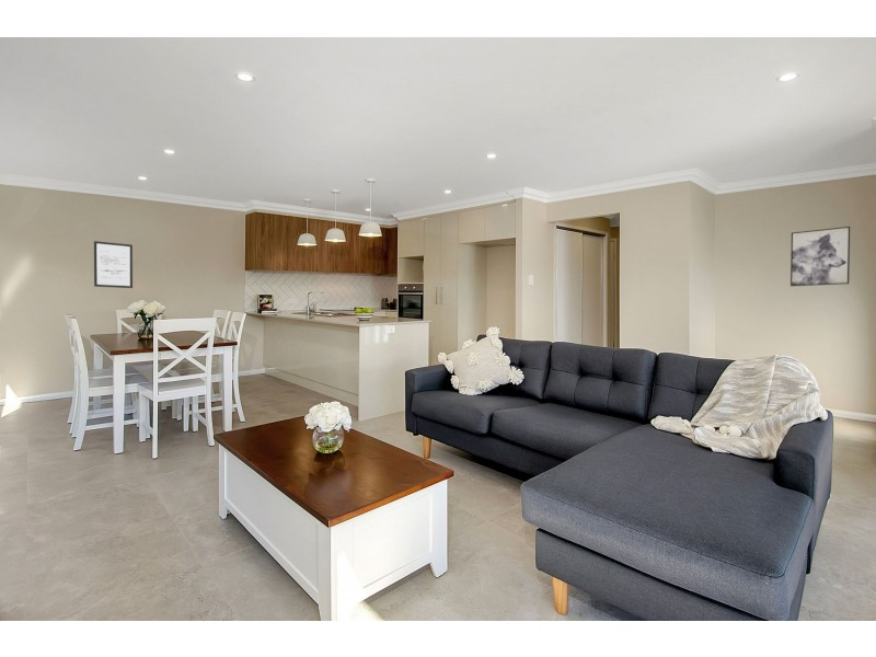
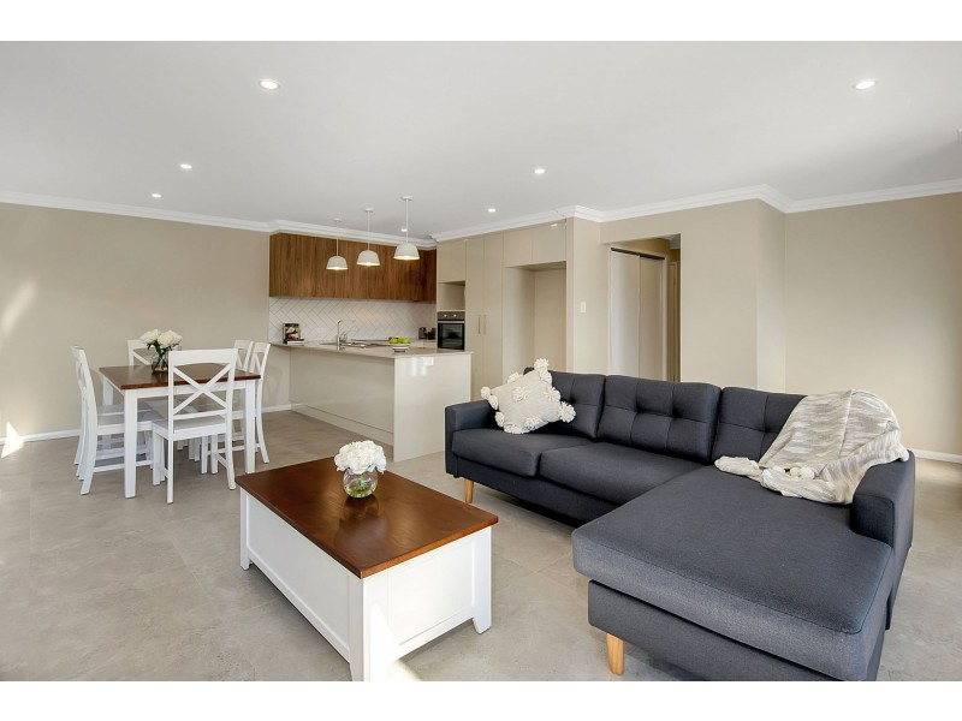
- wall art (113, 265)
- wall art (819, 257)
